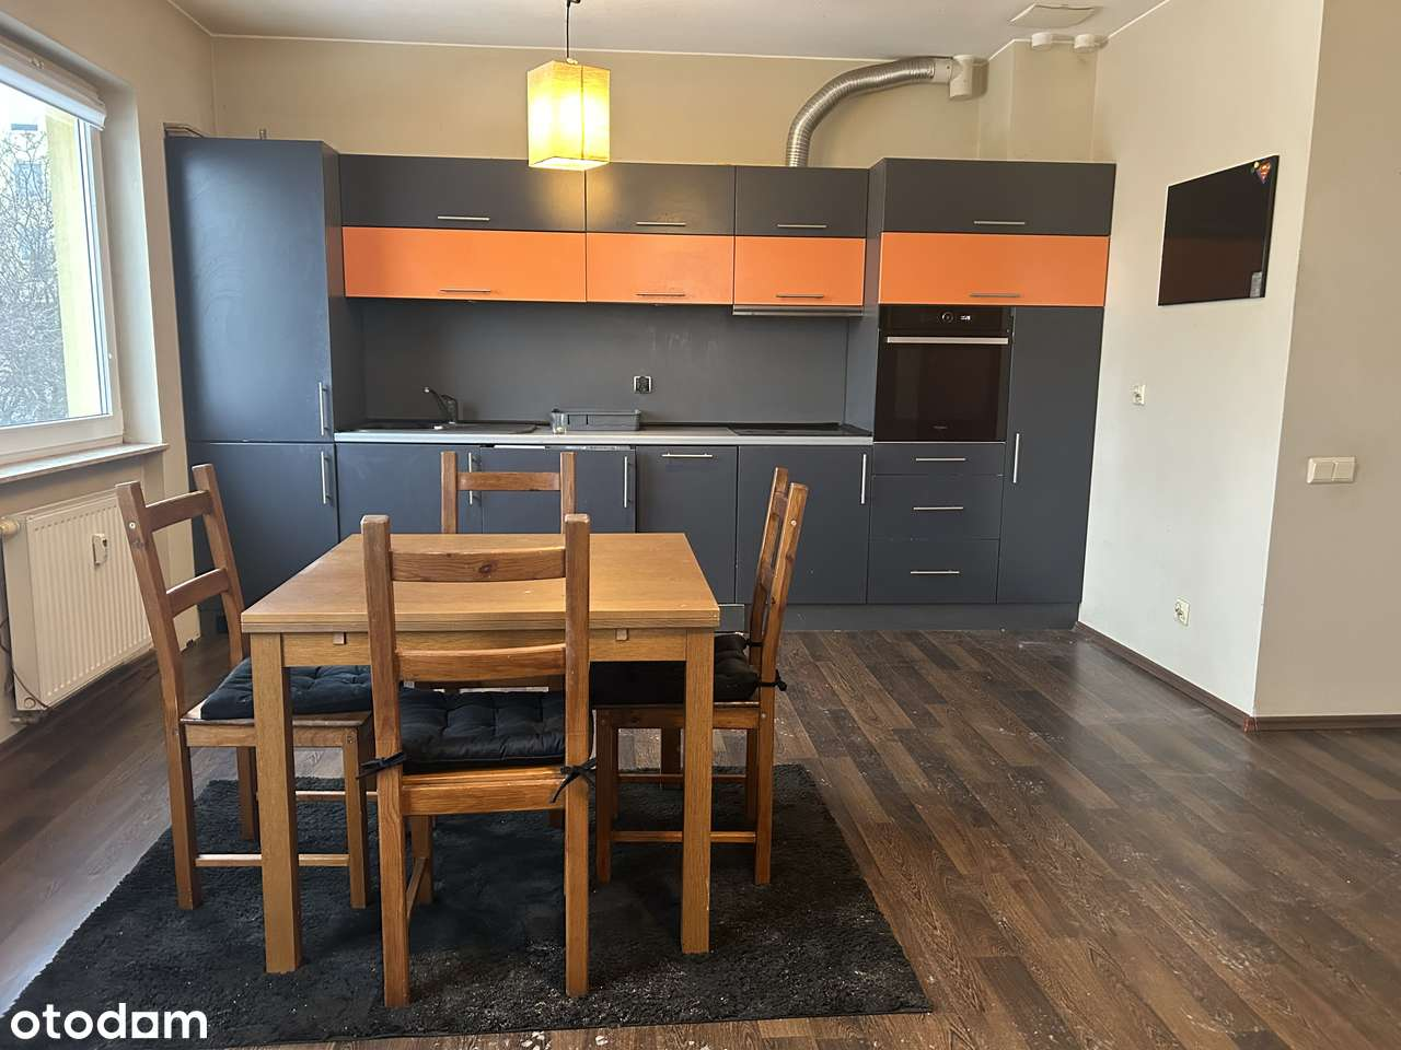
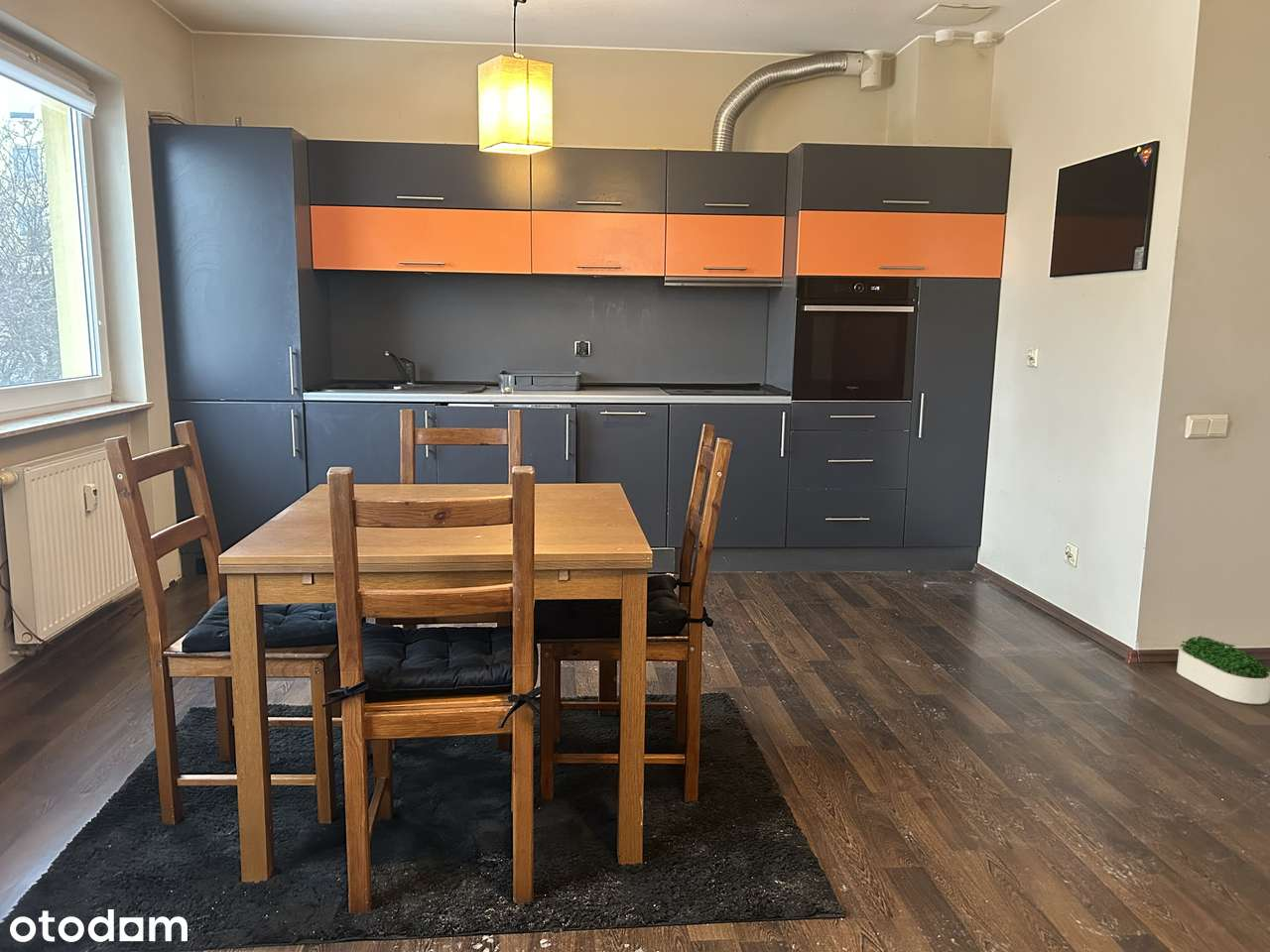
+ potted plant (1223, 665)
